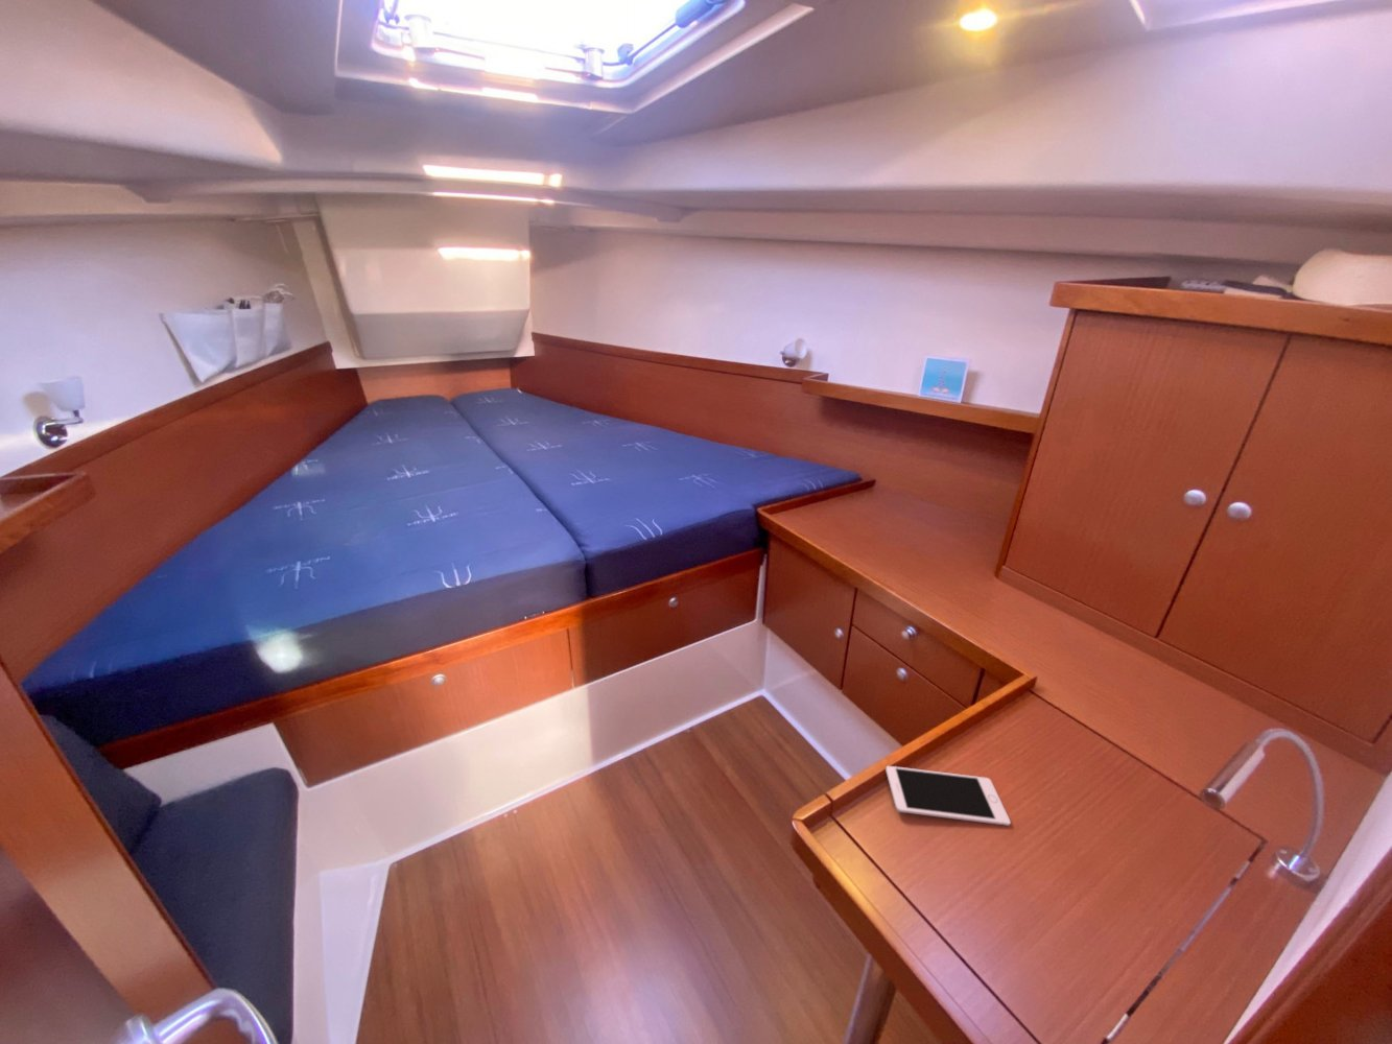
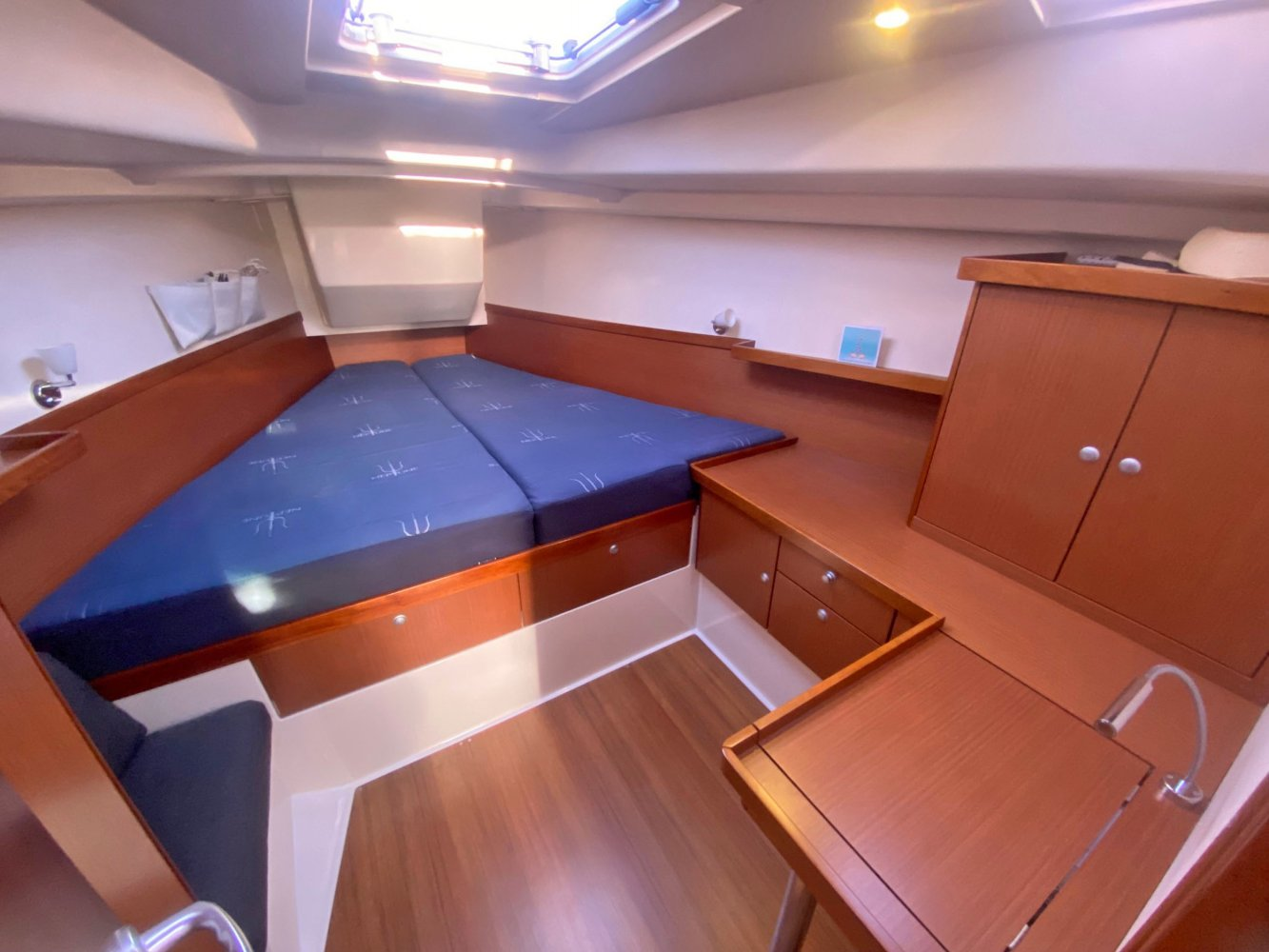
- cell phone (946, 794)
